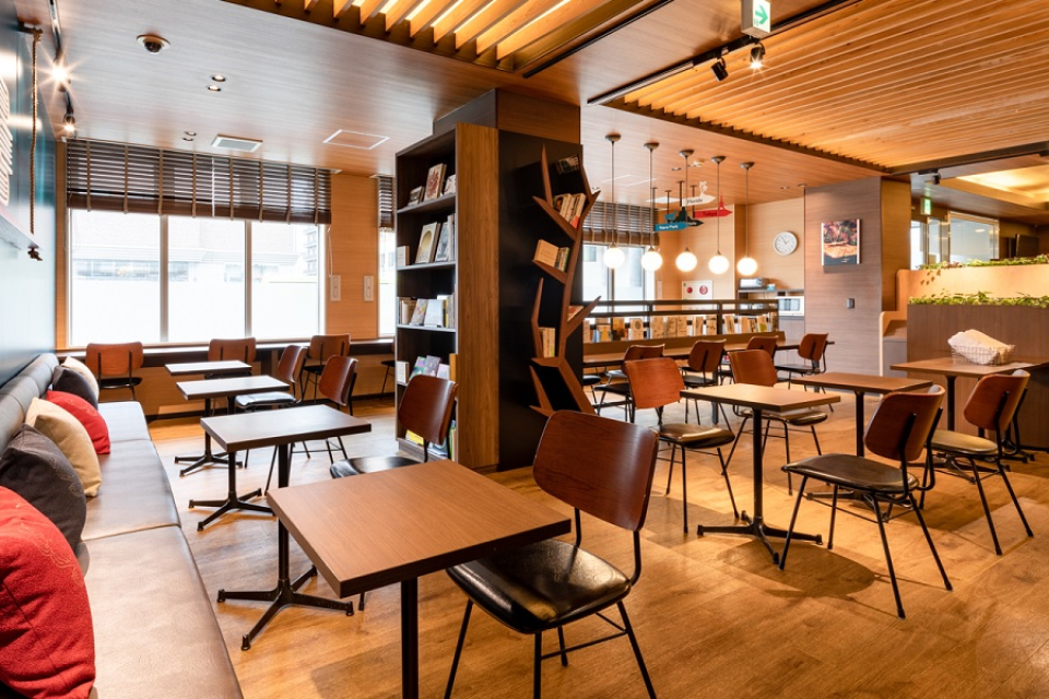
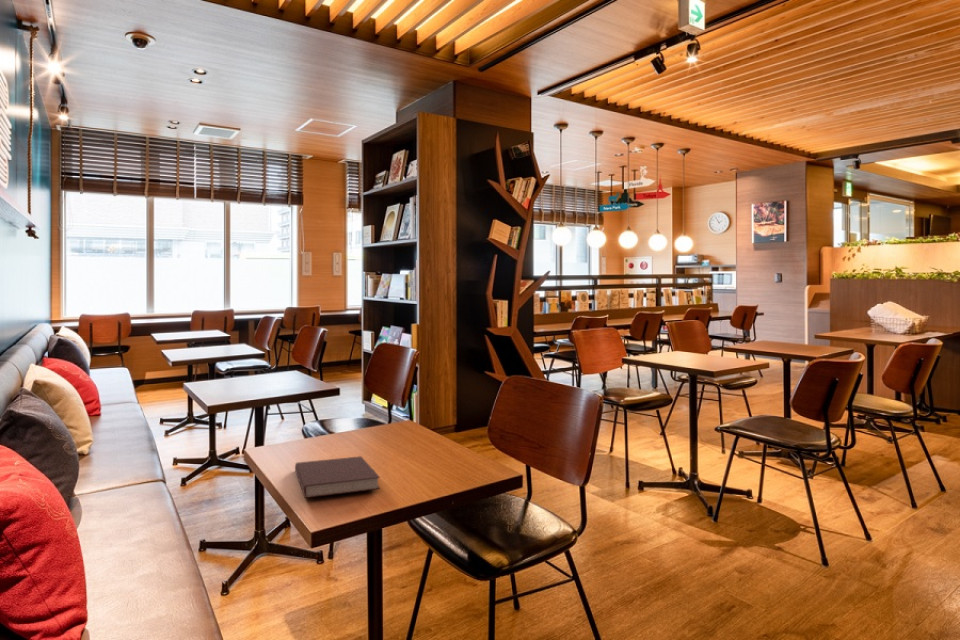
+ notebook (335, 475)
